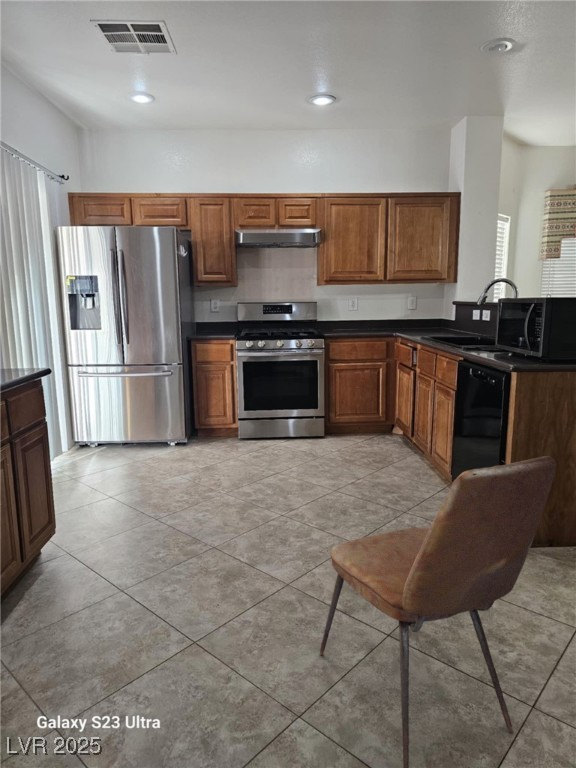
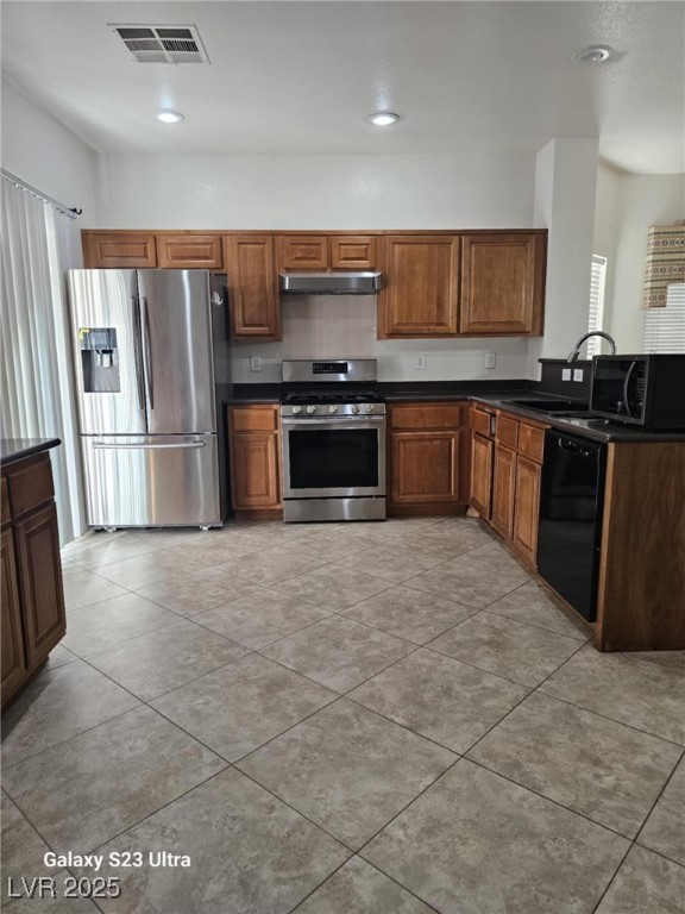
- dining chair (423, 573)
